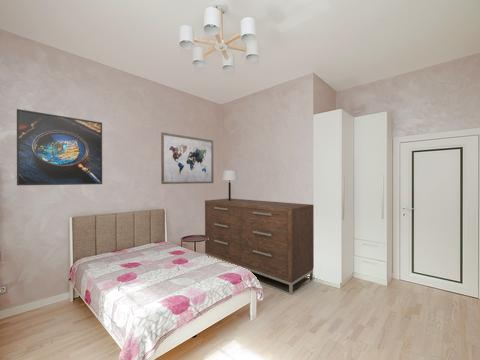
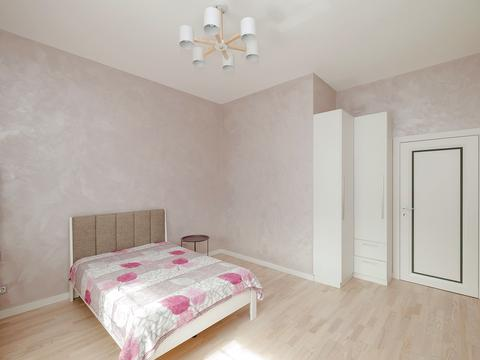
- wall art (189, 160)
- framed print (64, 150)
- dresser (253, 237)
- table lamp (229, 185)
